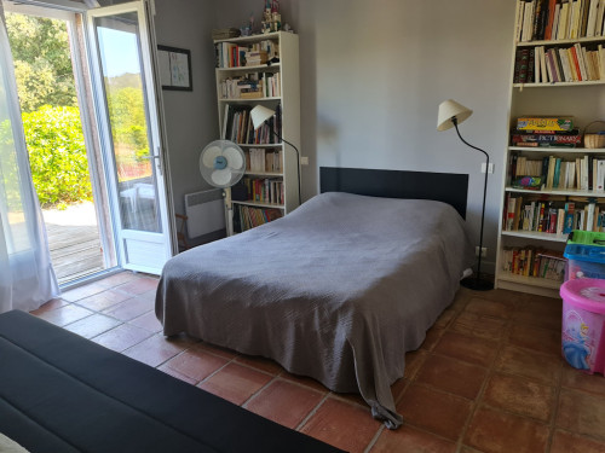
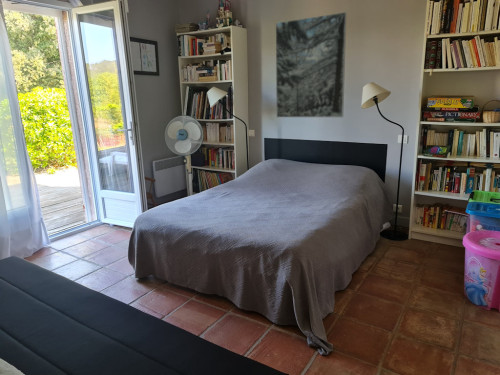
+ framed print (308, 69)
